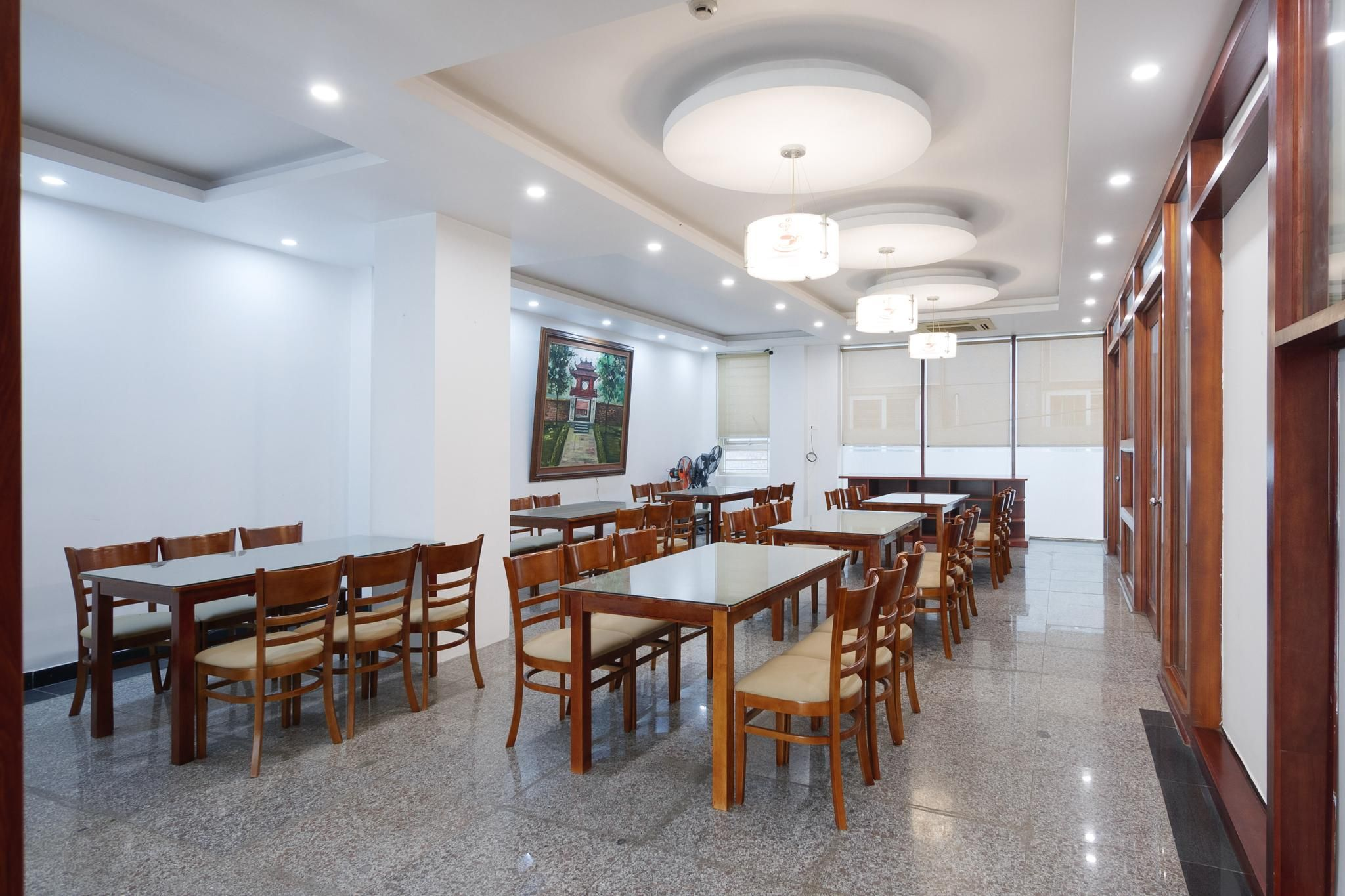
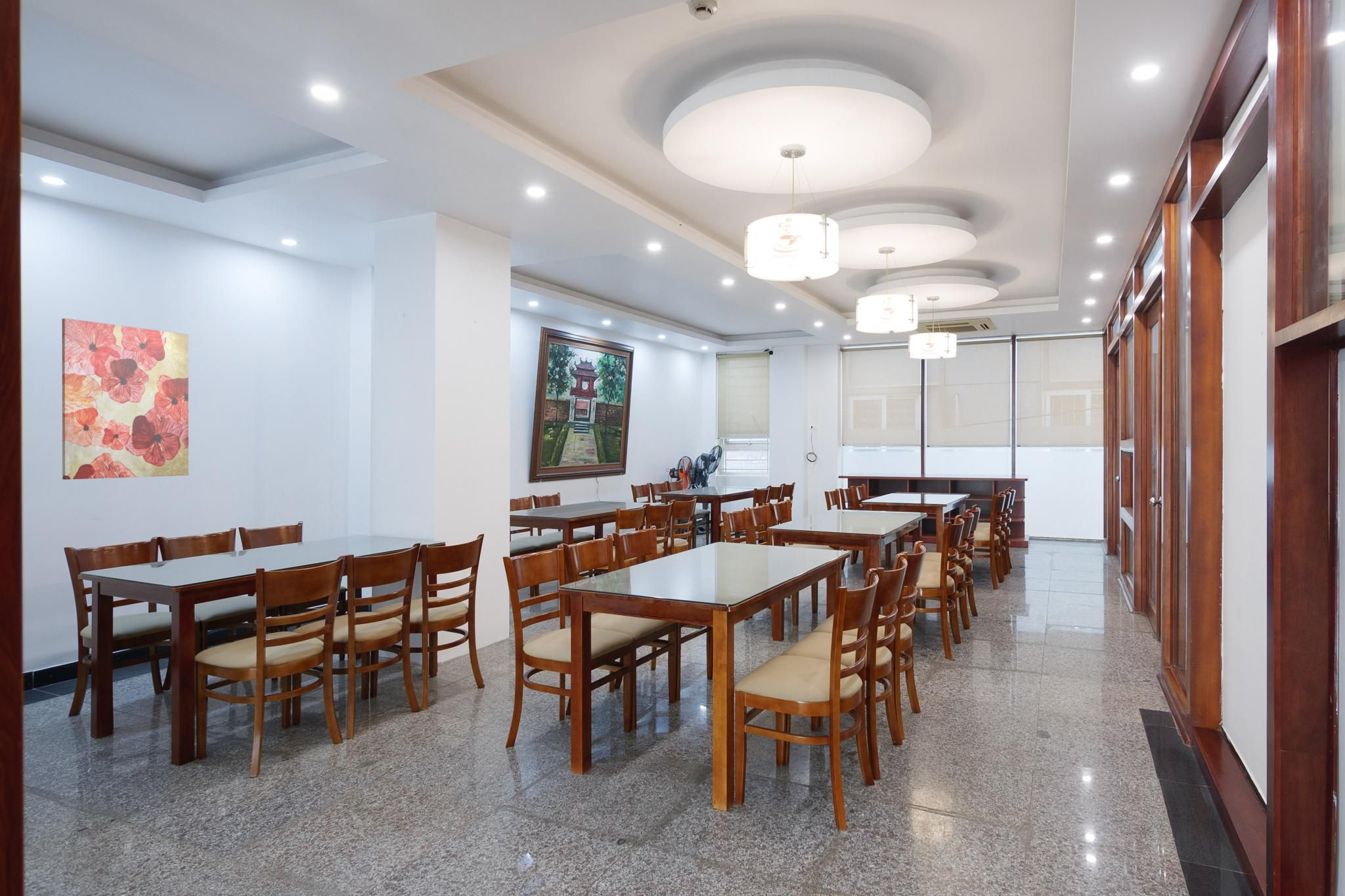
+ wall art (129, 402)
